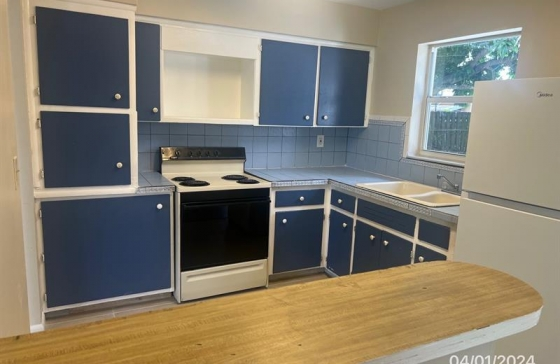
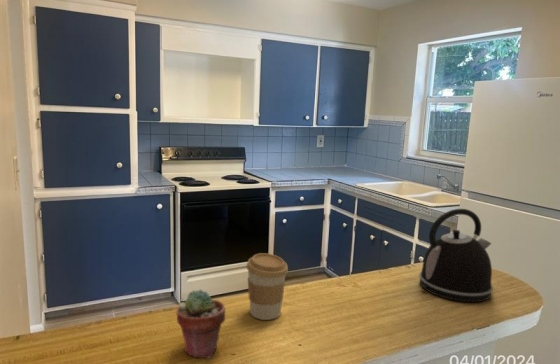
+ kettle (458, 248)
+ potted succulent (200, 320)
+ coffee cup (266, 285)
